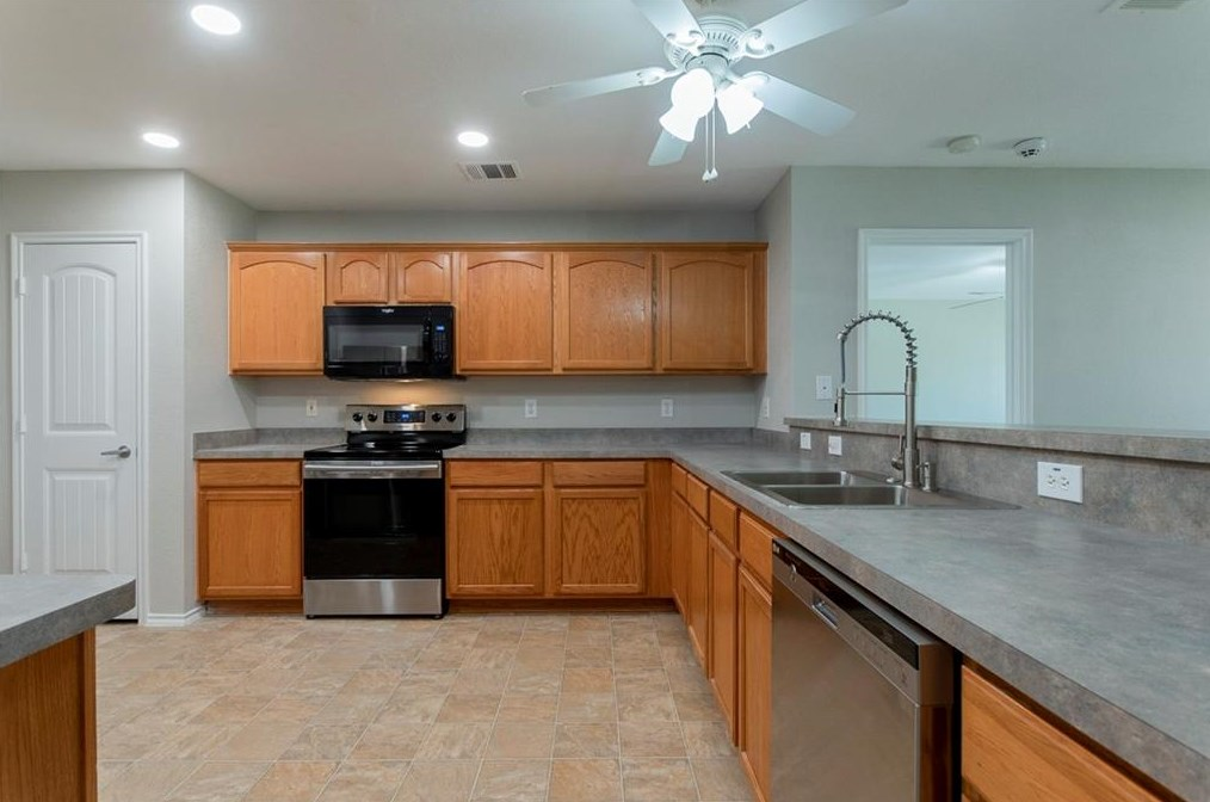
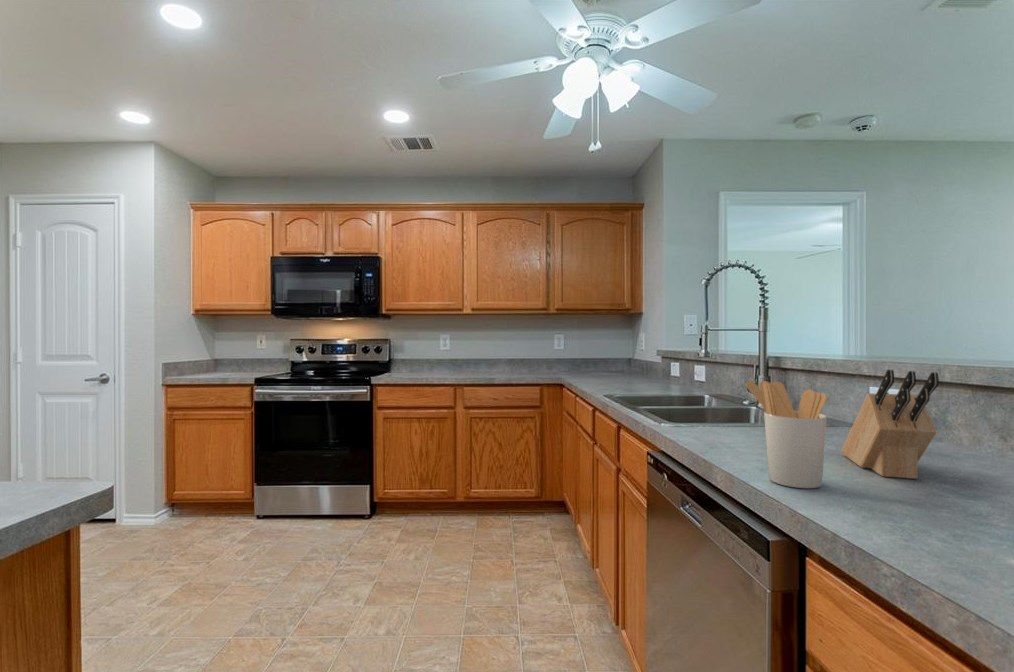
+ knife block (887, 418)
+ utensil holder (784, 428)
